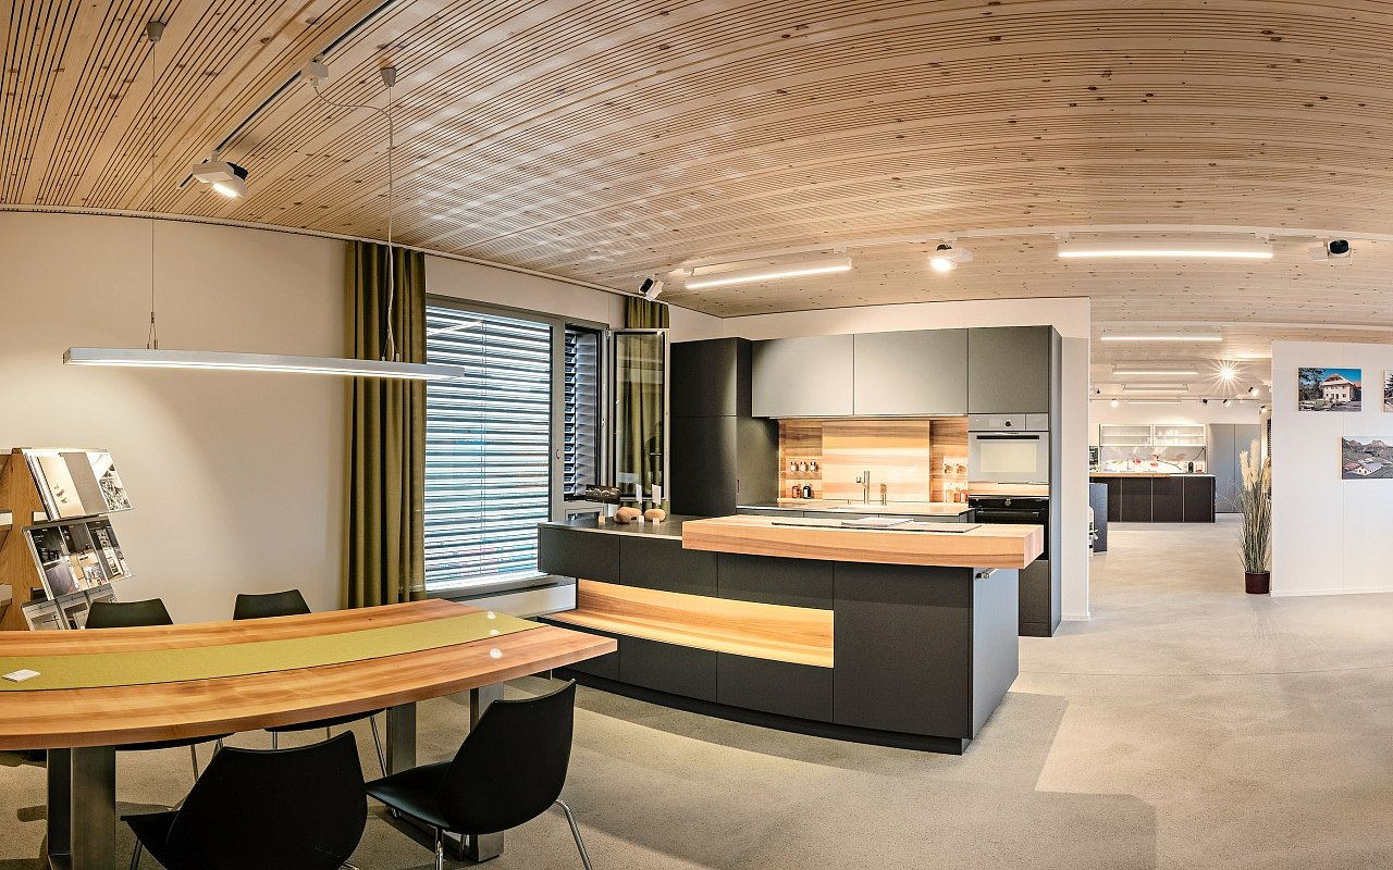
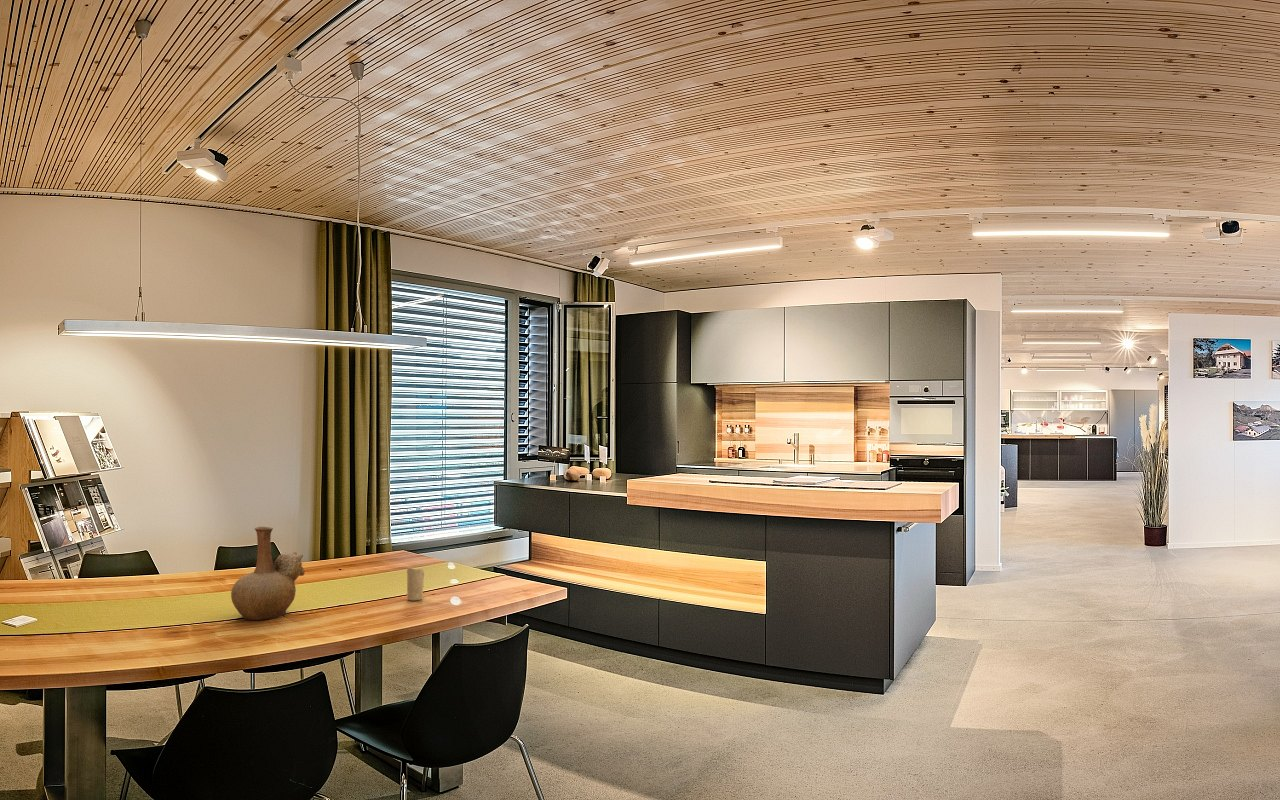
+ vase (269, 570)
+ candle (415, 582)
